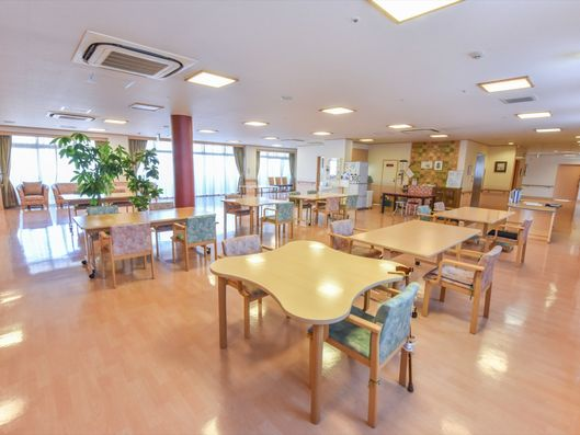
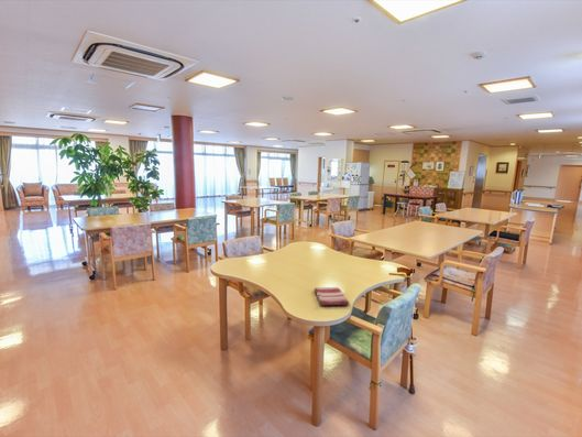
+ dish towel (330, 295)
